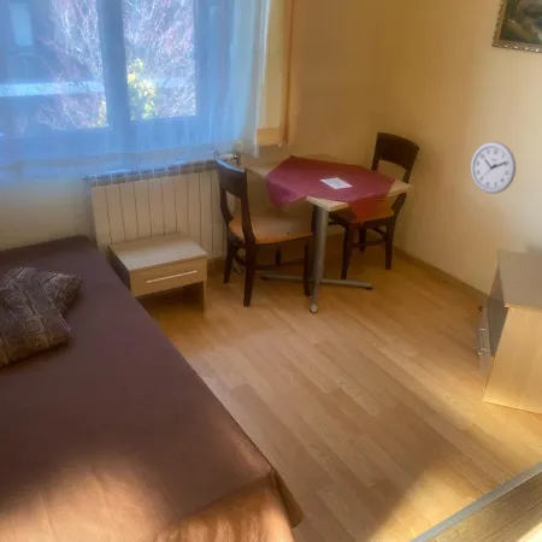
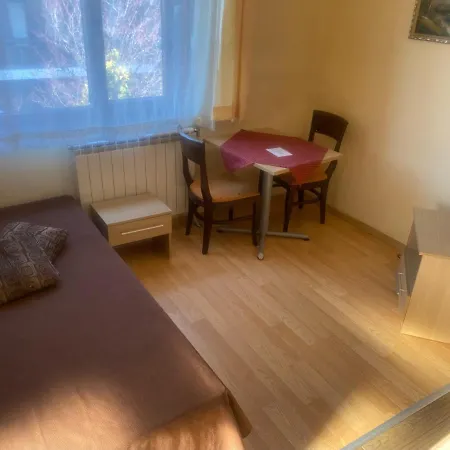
- wall clock (491, 167)
